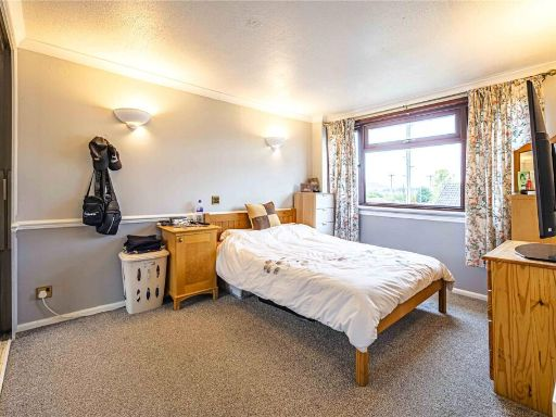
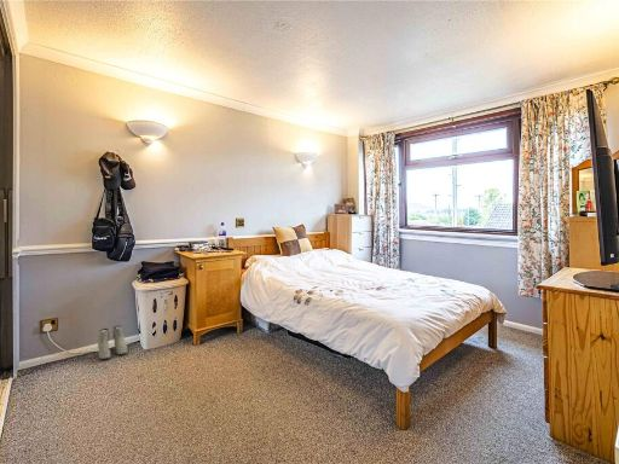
+ boots (114, 341)
